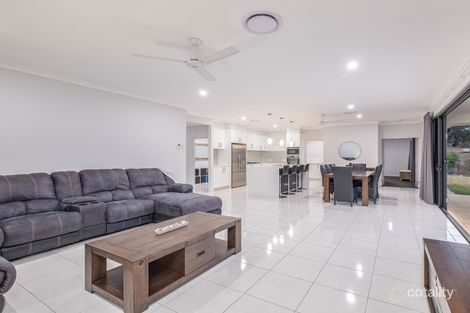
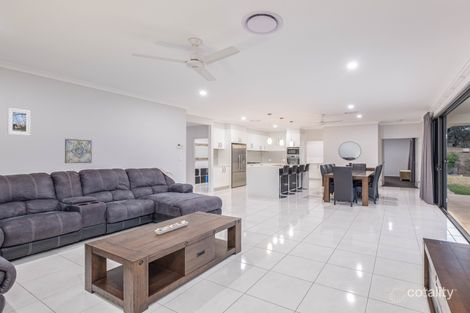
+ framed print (19, 122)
+ wall art (78, 151)
